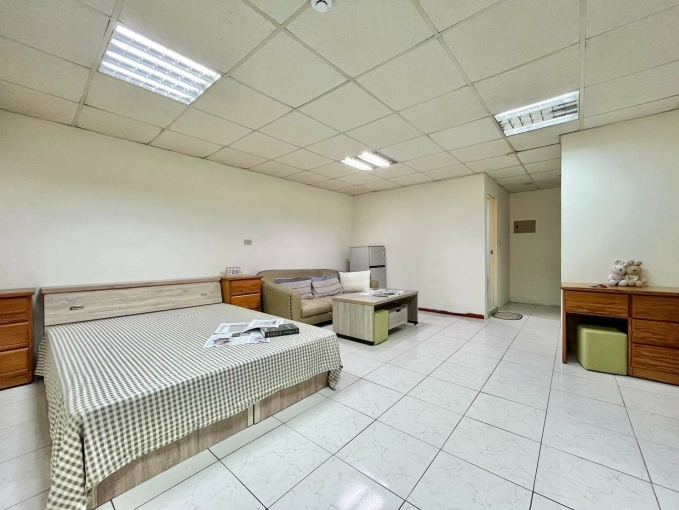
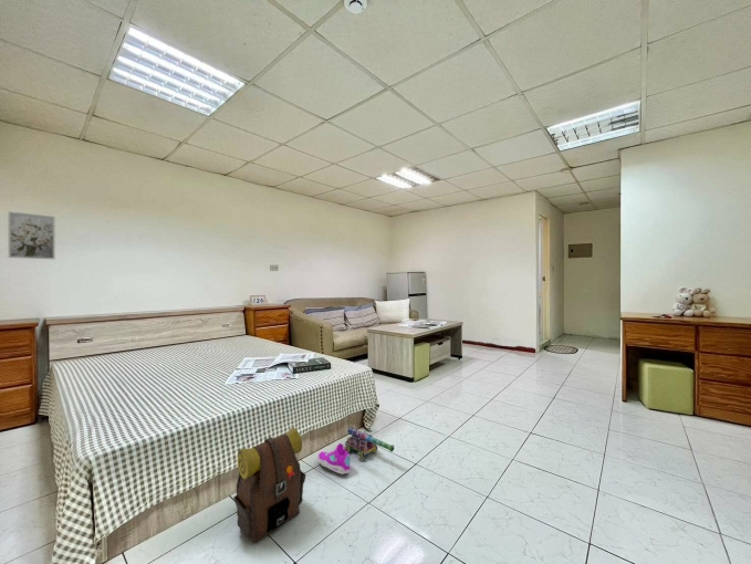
+ toy cannon (368, 445)
+ shoe (333, 456)
+ backpack (265, 473)
+ wall art (32, 236)
